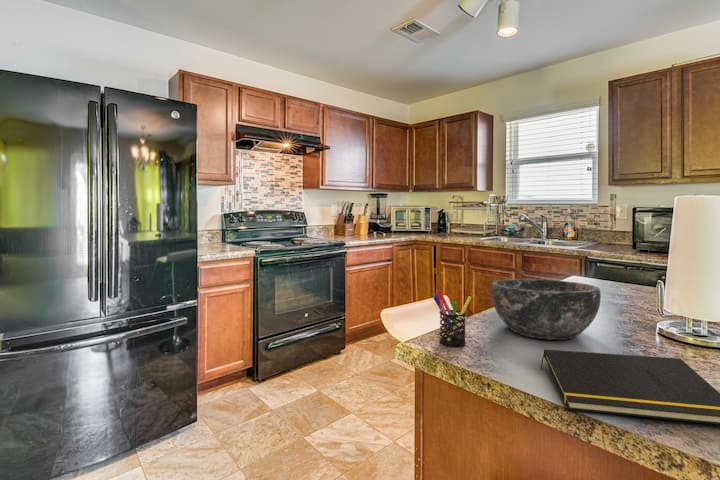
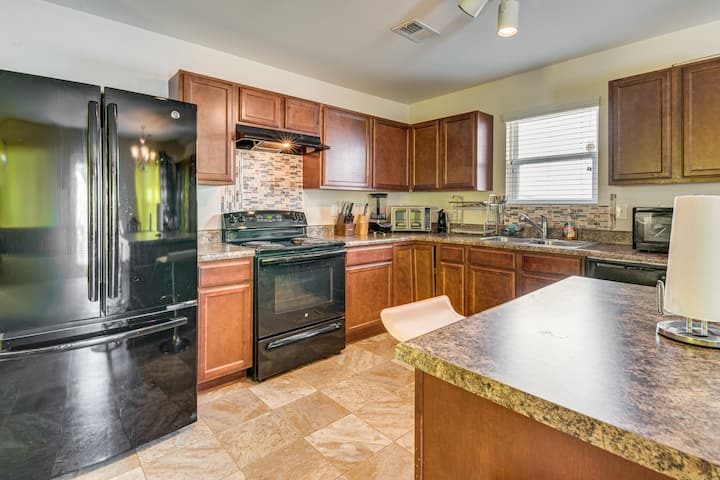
- bowl (542, 308)
- pen holder (451, 316)
- notepad (628, 381)
